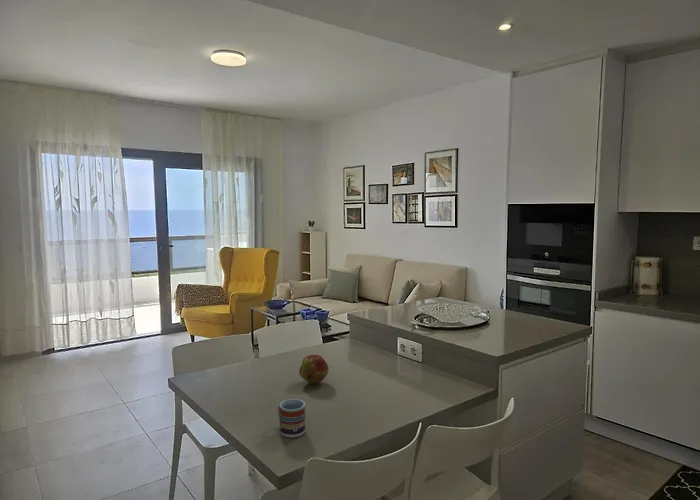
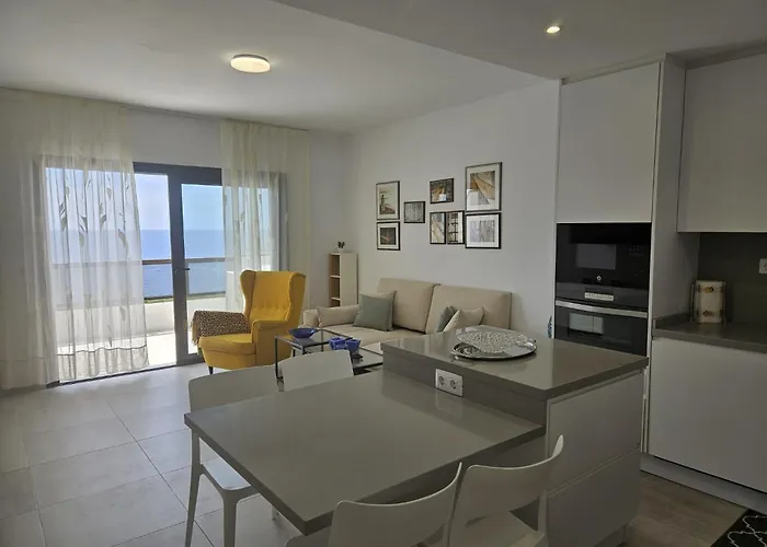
- fruit (313, 370)
- cup (289, 416)
